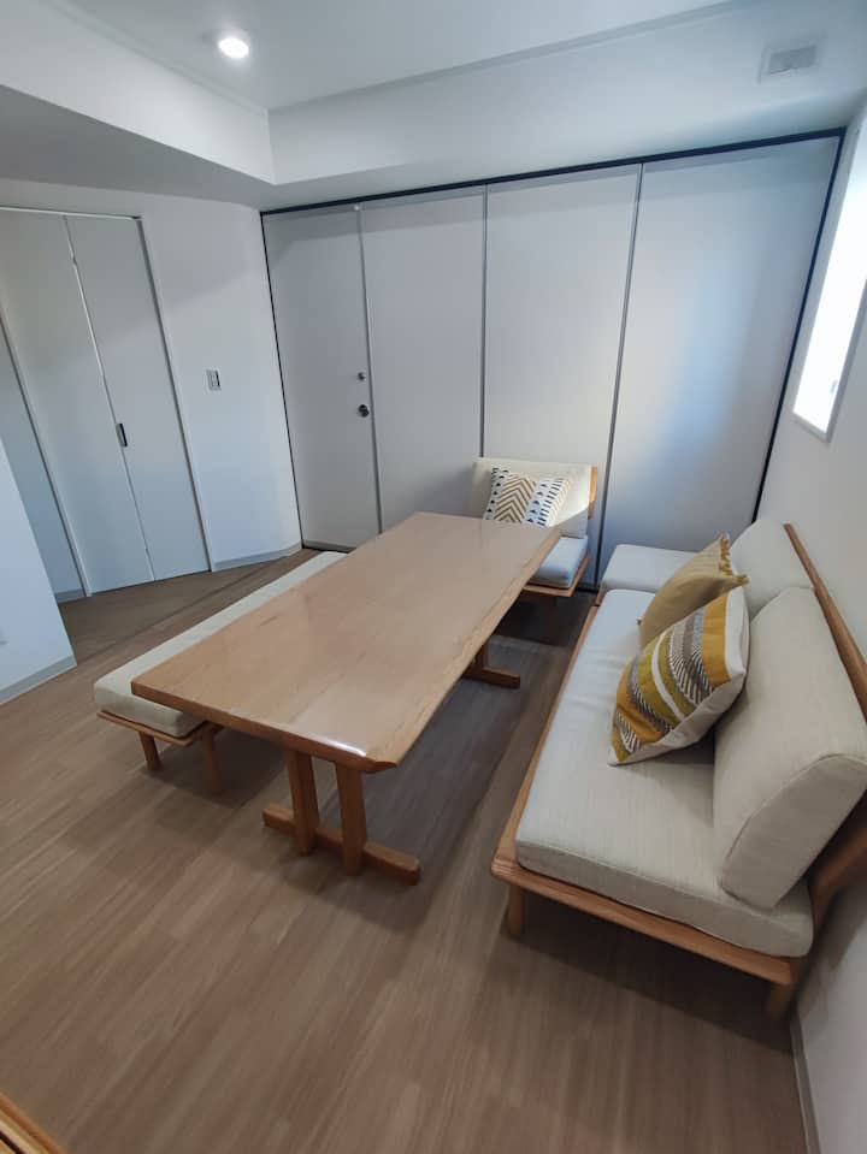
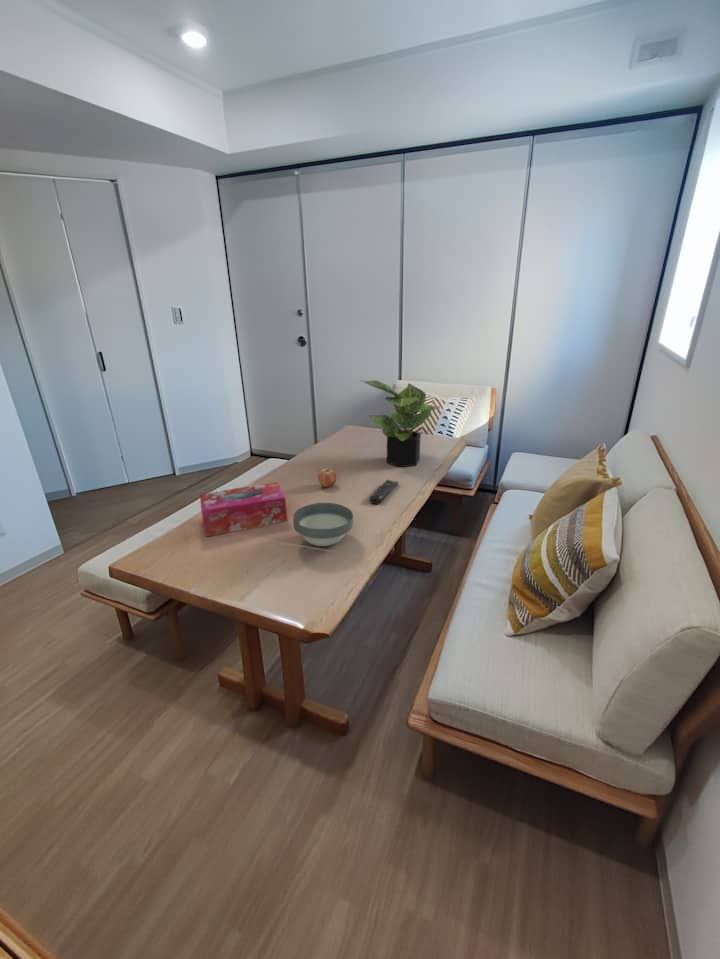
+ fruit (327, 477)
+ remote control (384, 490)
+ tissue box (243, 507)
+ potted plant (400, 420)
+ bowl (323, 527)
